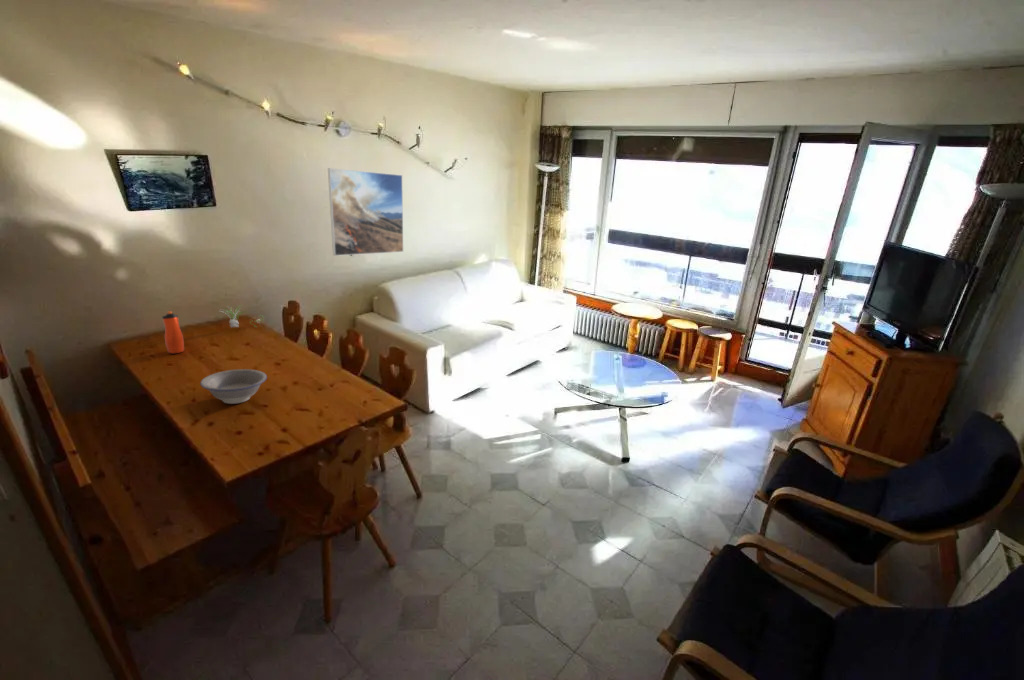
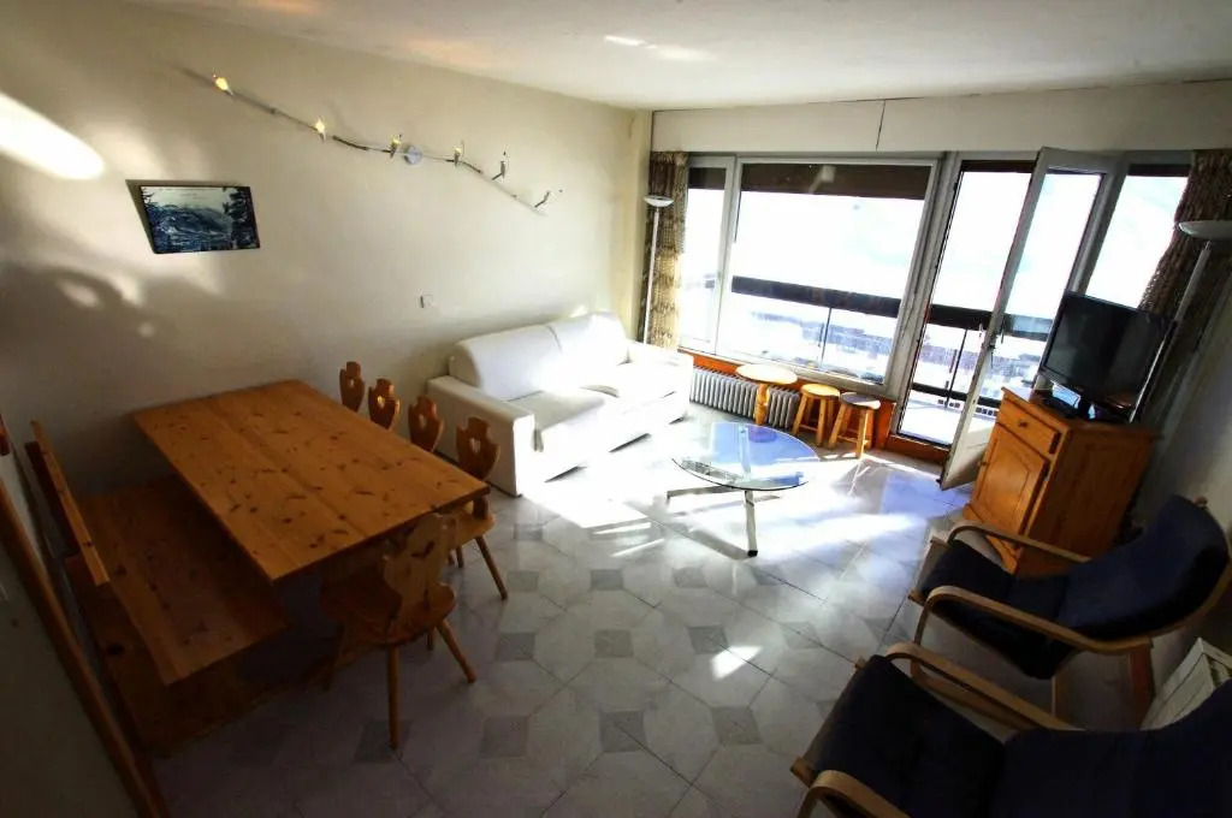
- bowl (235, 388)
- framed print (368, 213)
- plant (238, 315)
- water bottle (172, 331)
